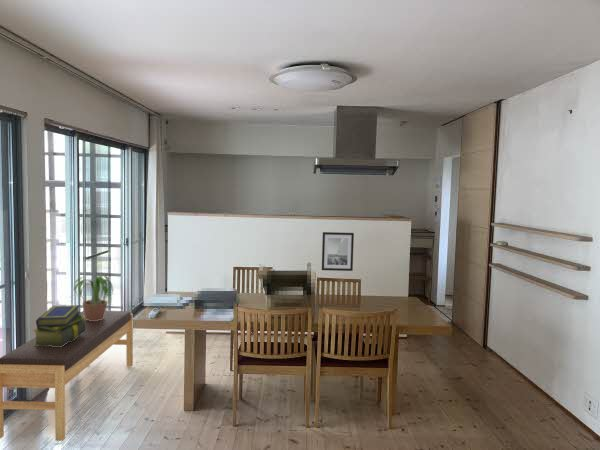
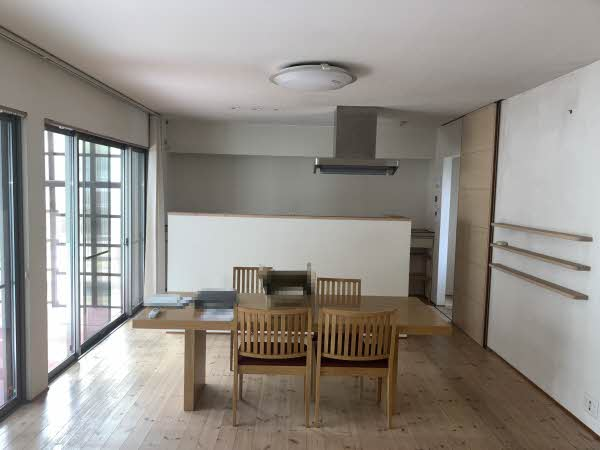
- potted plant (93, 299)
- wall art (337, 251)
- stack of books (60, 324)
- bench (75, 363)
